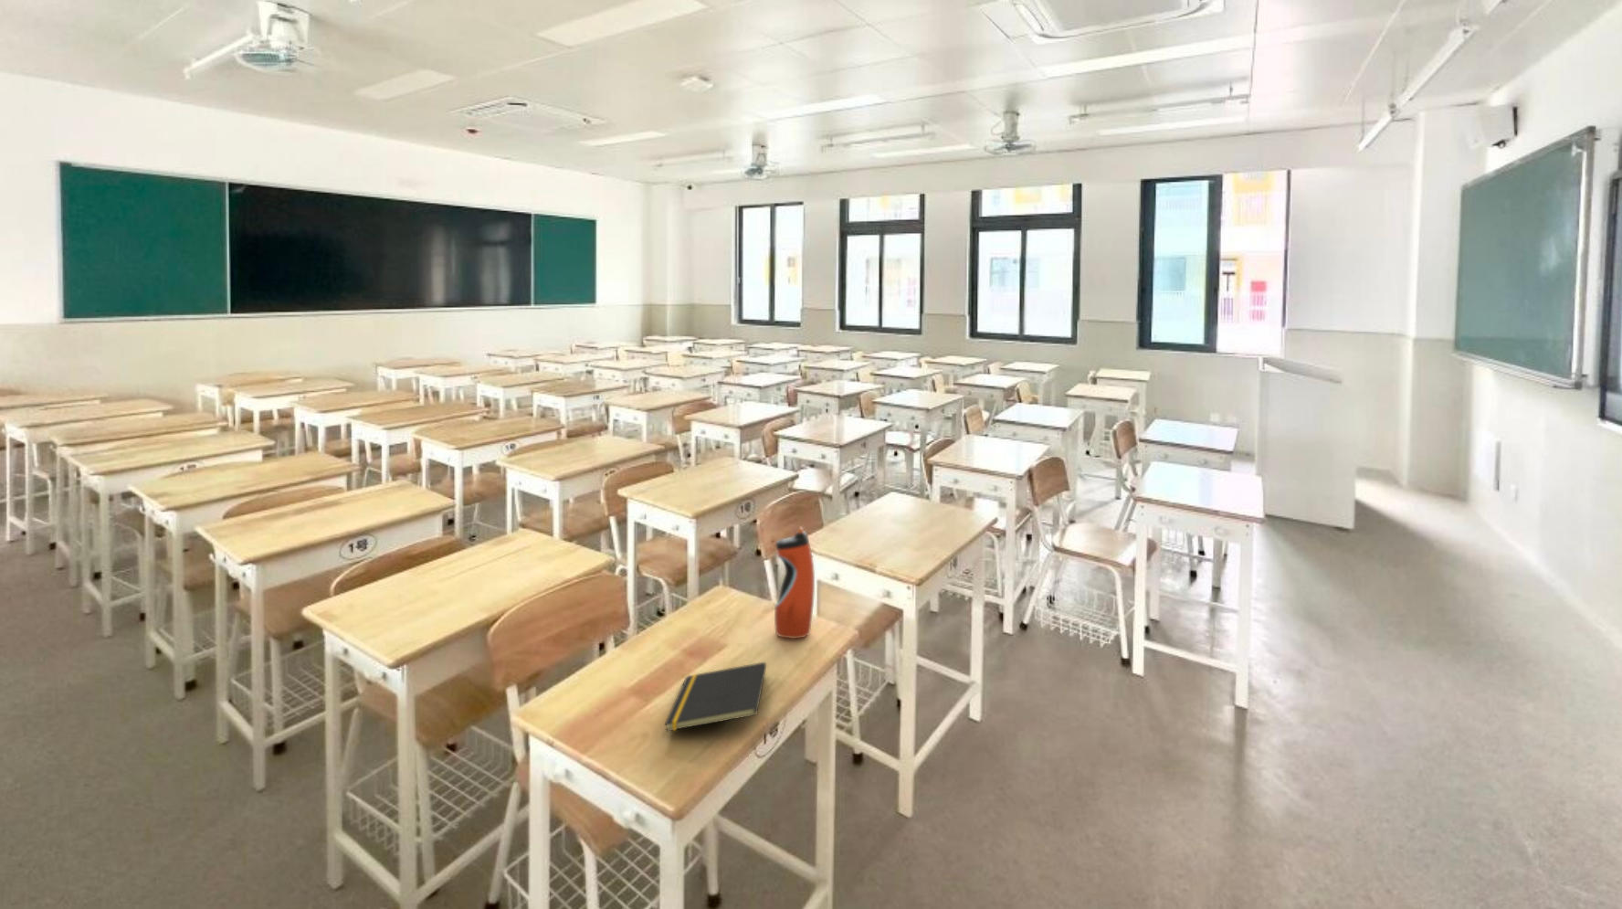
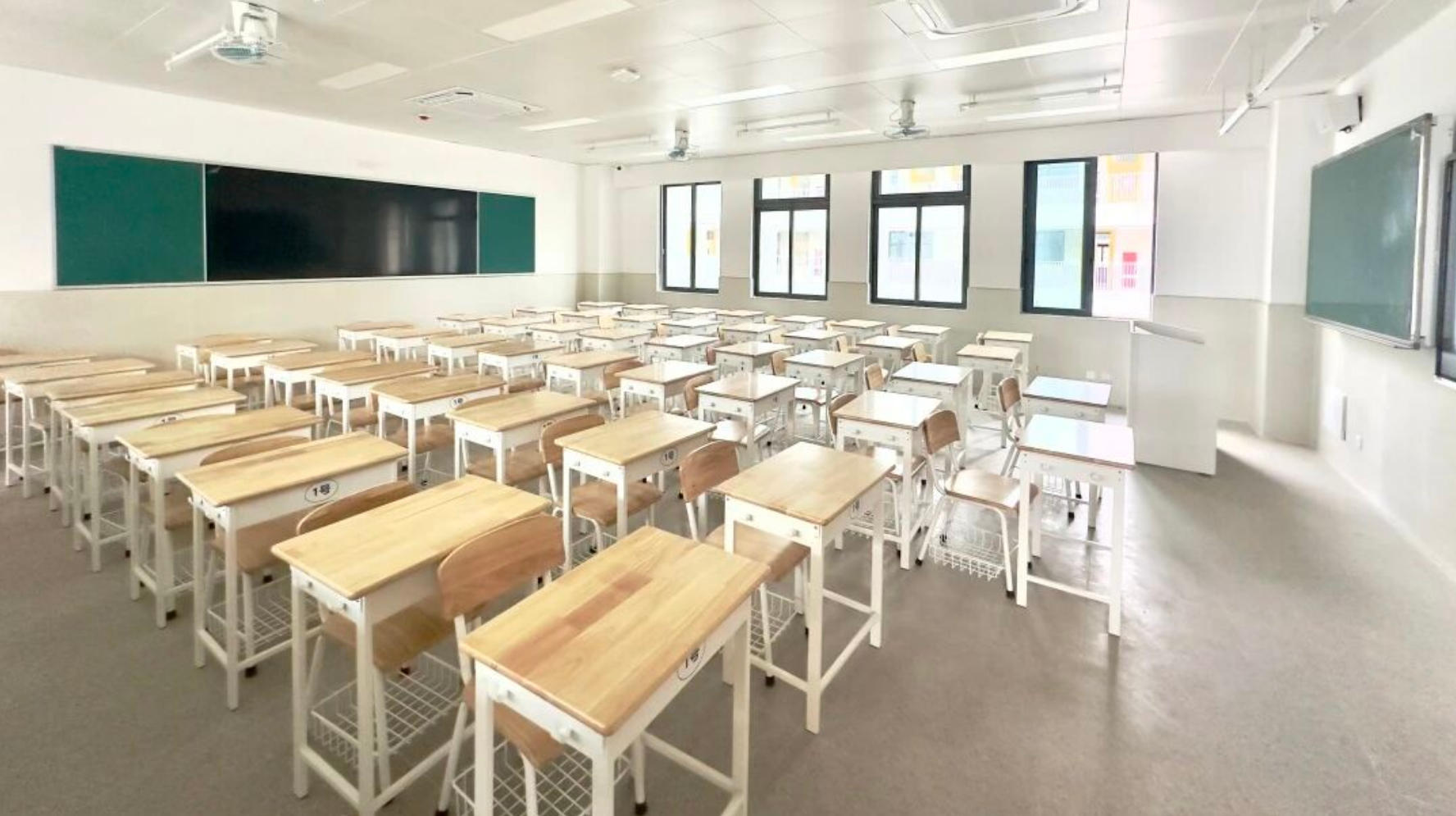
- notepad (719, 693)
- water bottle (794, 581)
